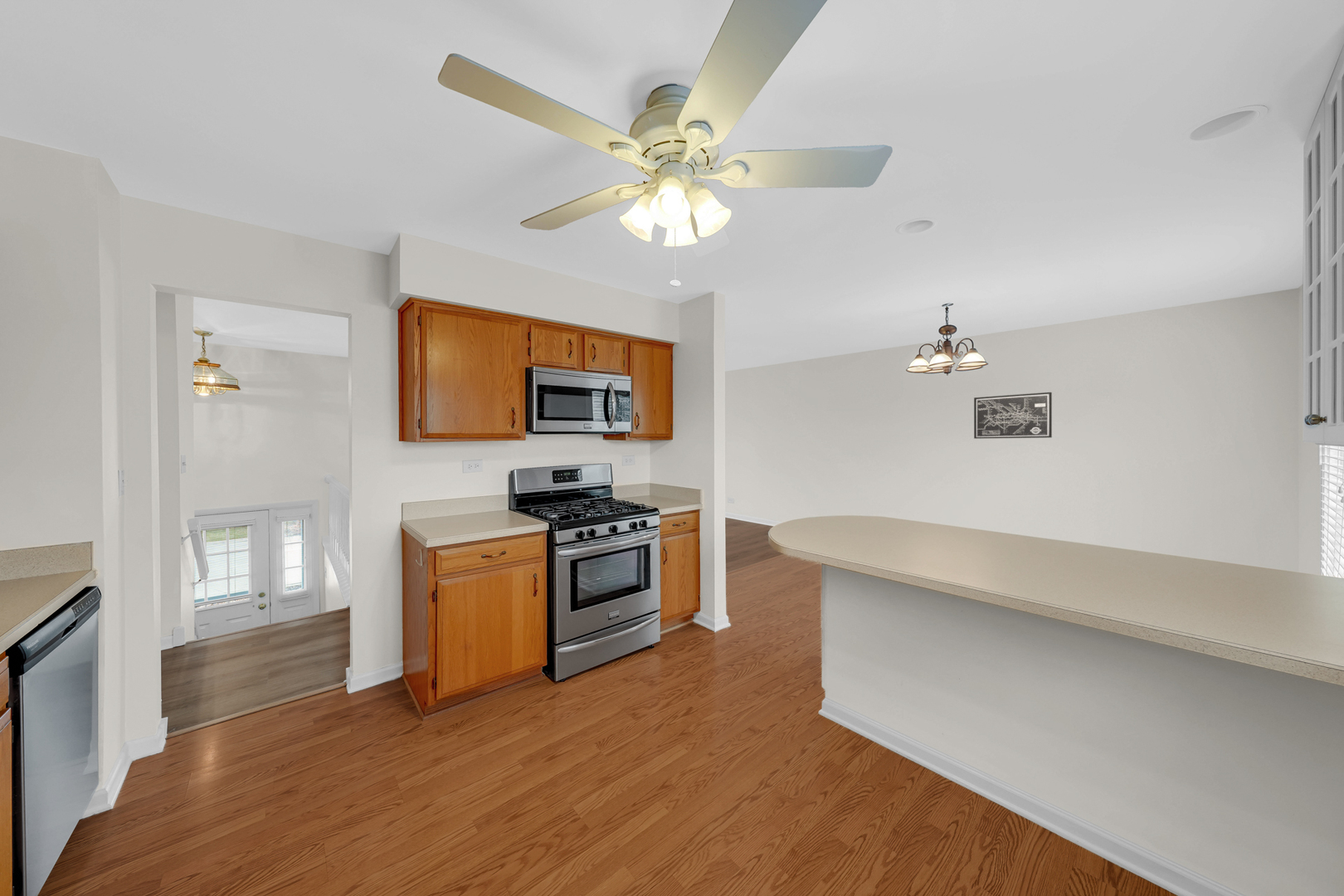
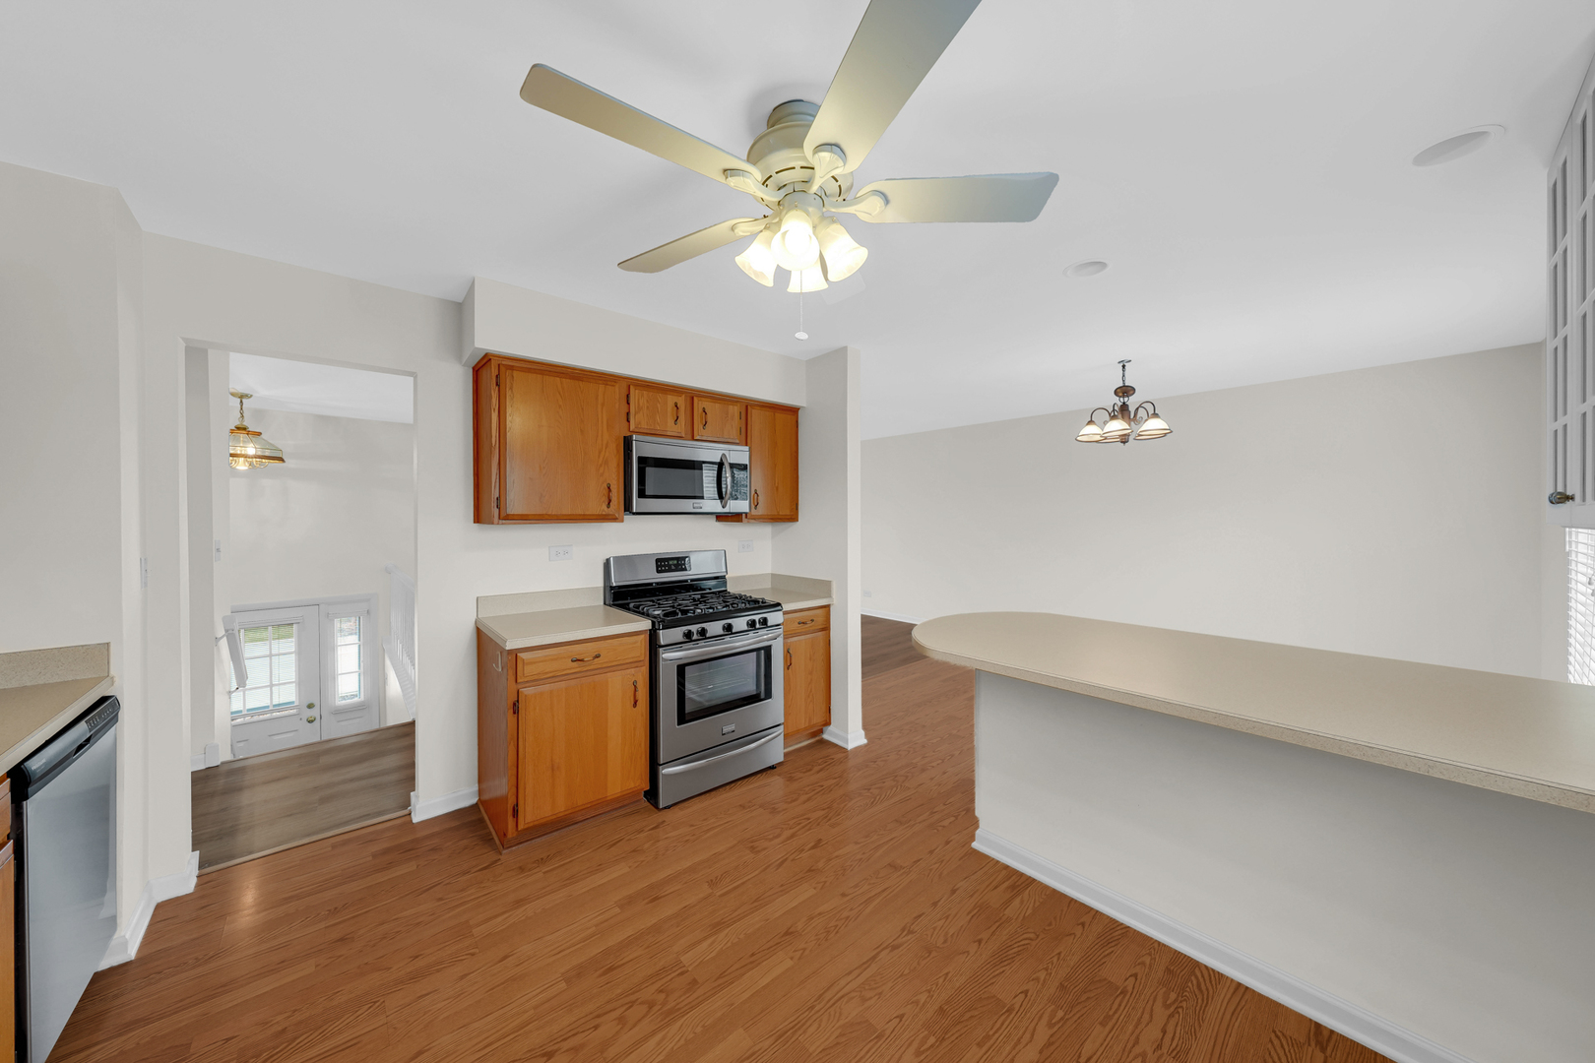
- wall art (1010, 416)
